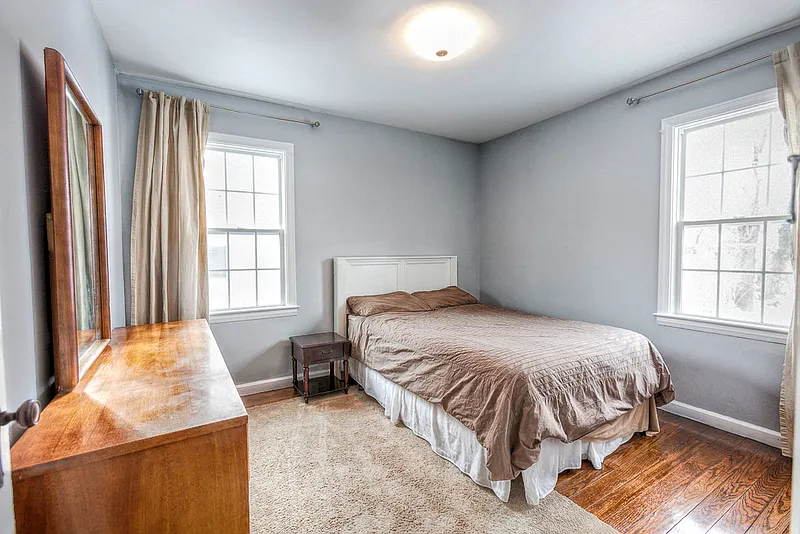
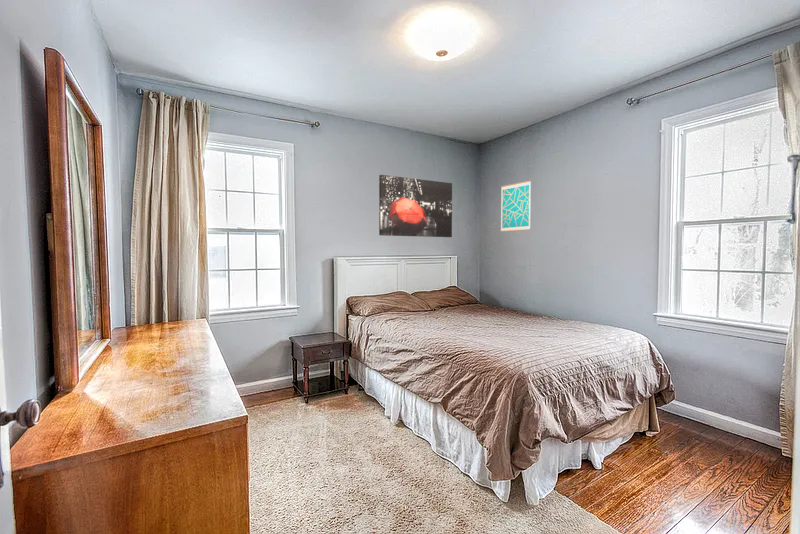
+ wall art (515, 207)
+ wall art (417, 207)
